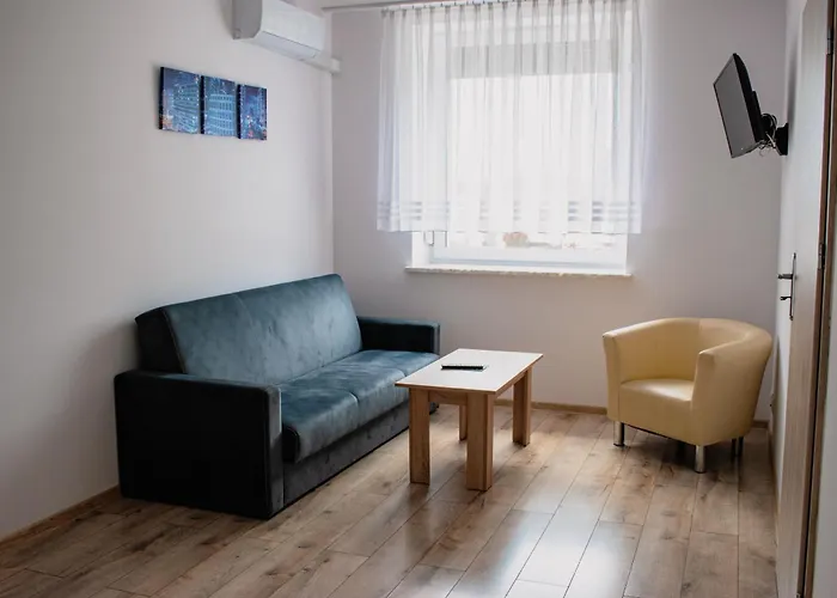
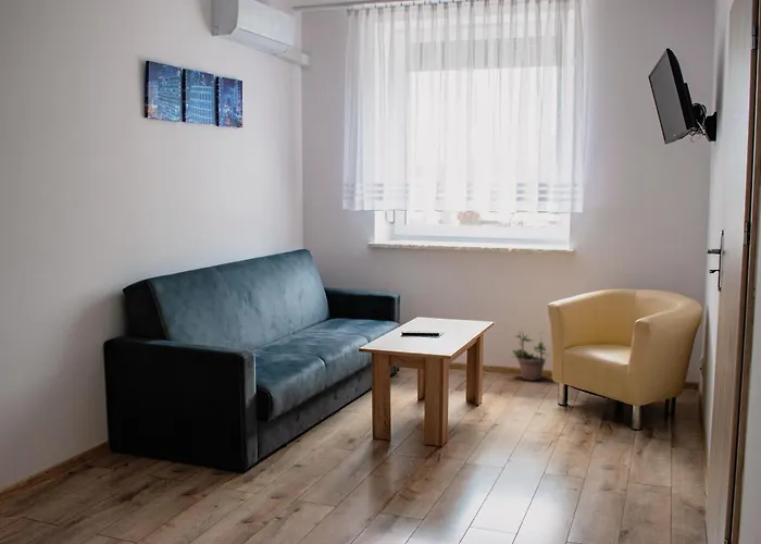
+ potted plant (531, 354)
